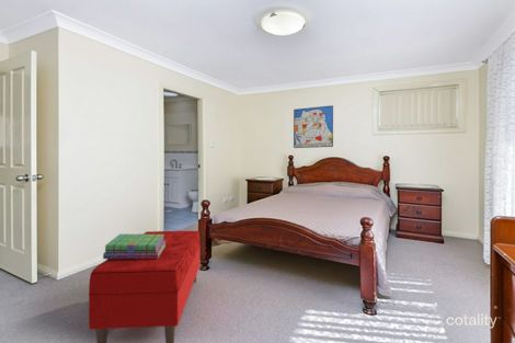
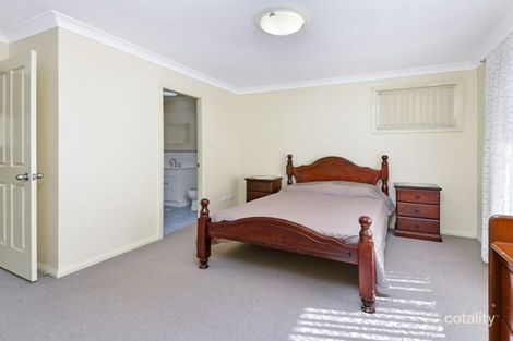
- wall art (312, 127)
- stack of books (136, 247)
- bench (158, 277)
